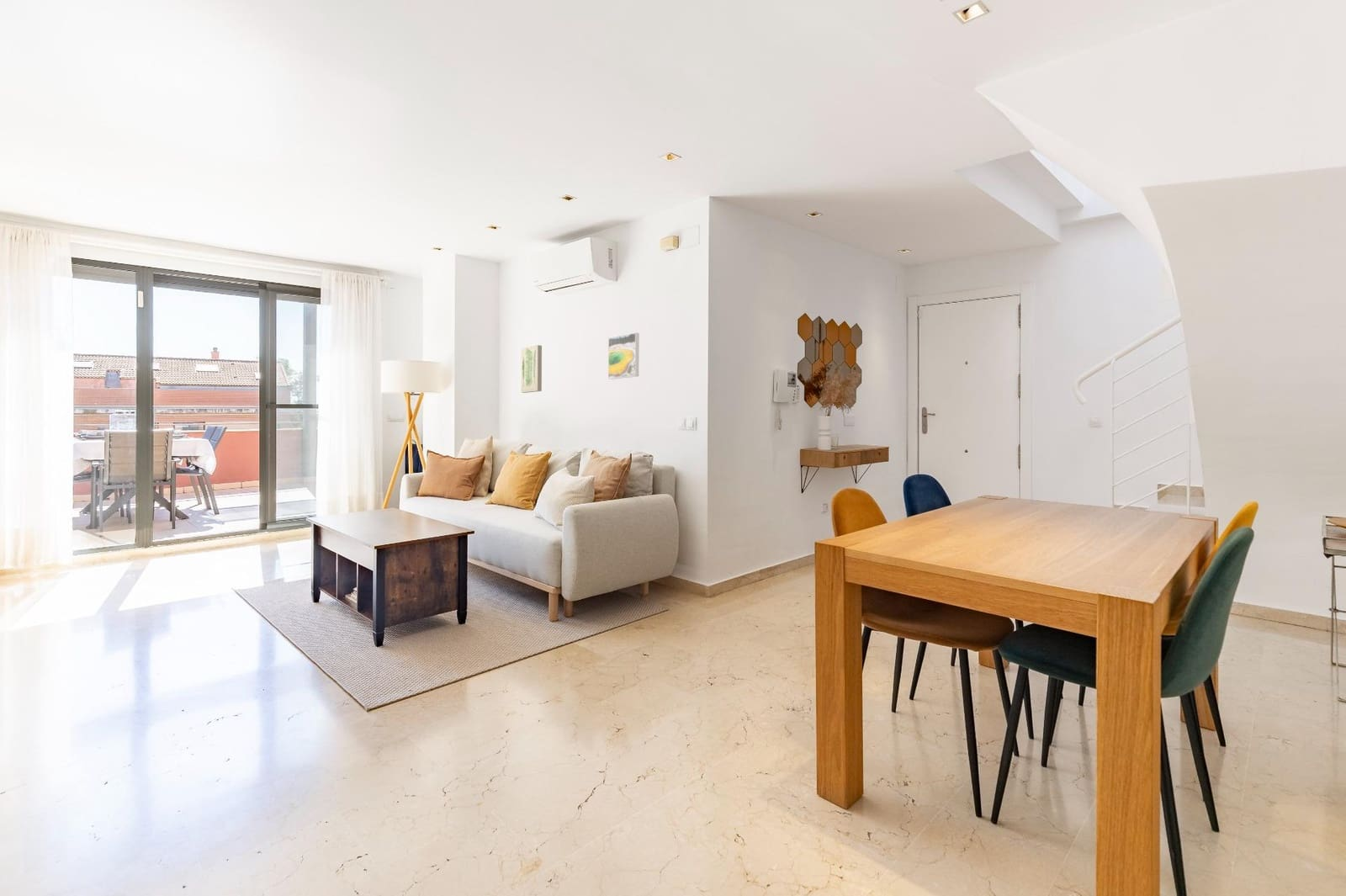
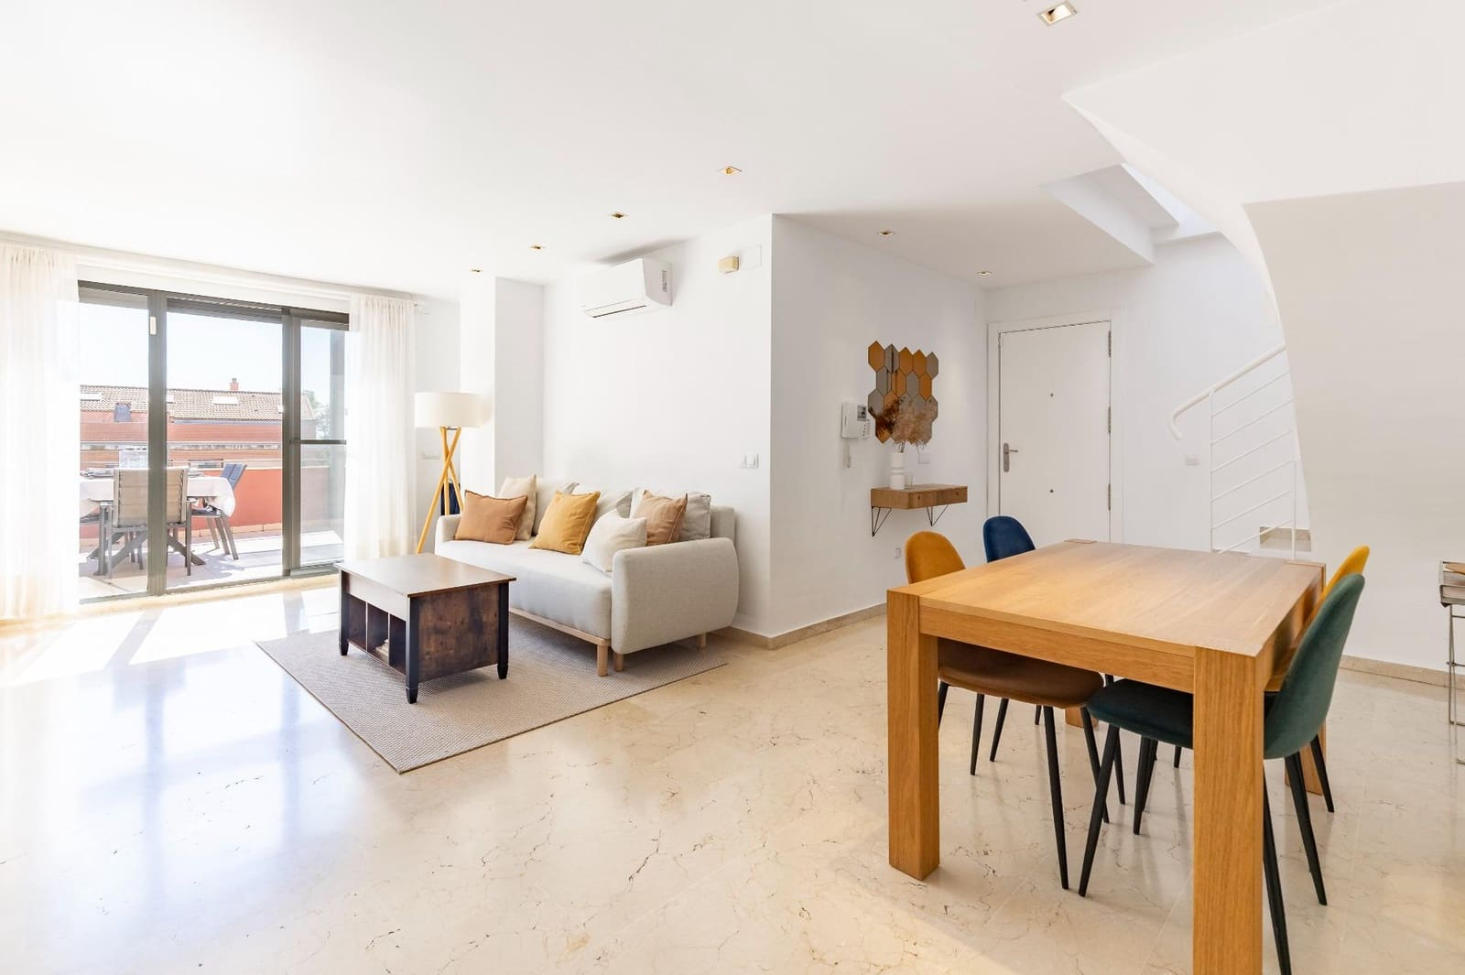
- wall art (531, 369)
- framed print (623, 356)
